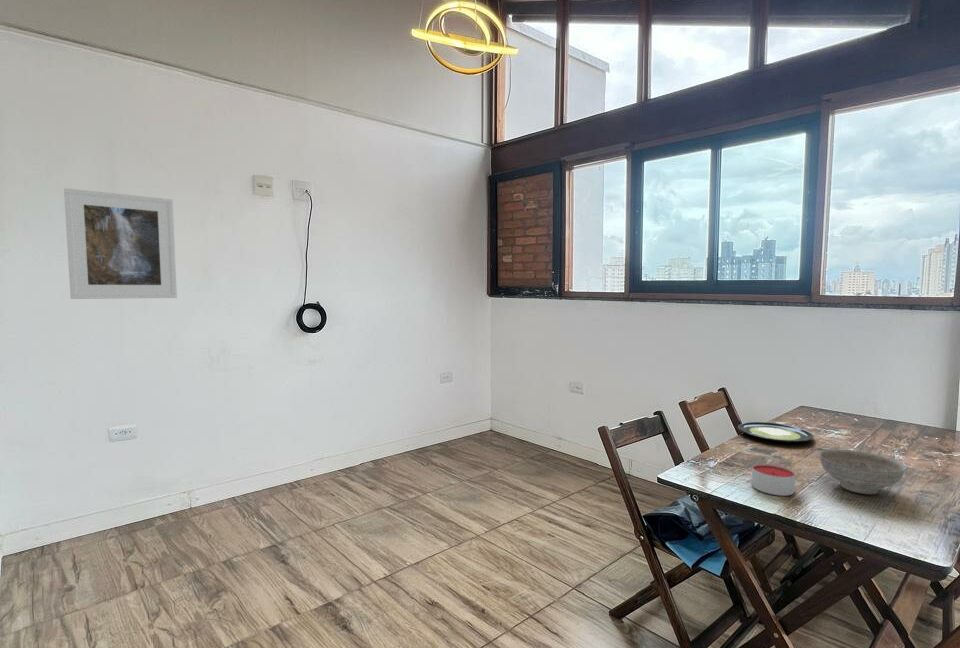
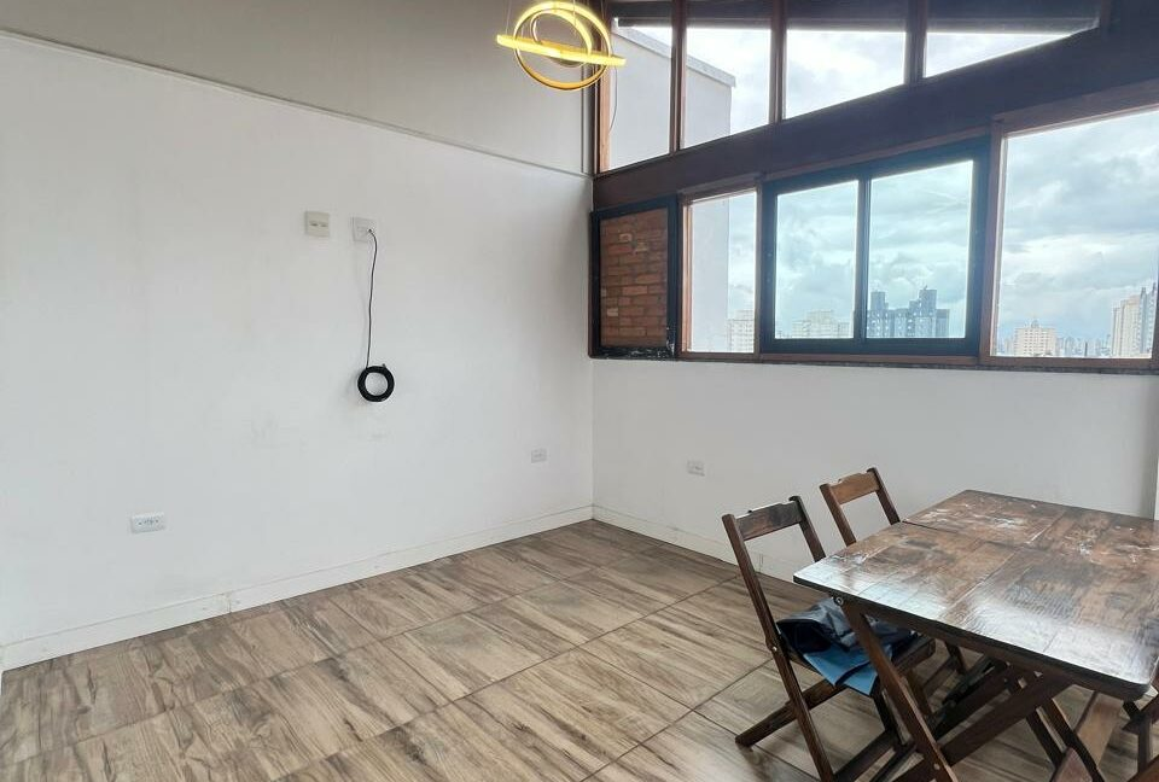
- decorative bowl (859, 473)
- candle (772, 478)
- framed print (124, 246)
- plate (774, 433)
